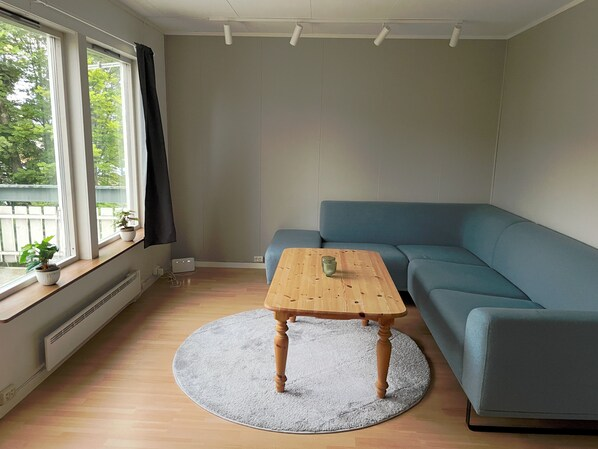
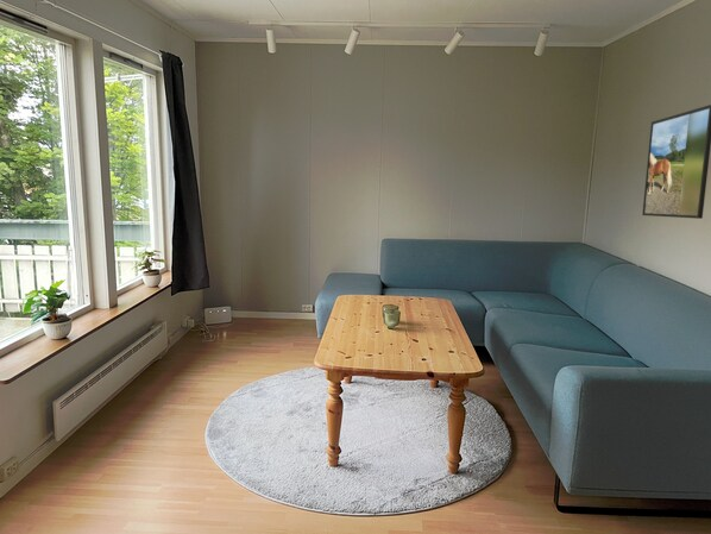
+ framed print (674, 165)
